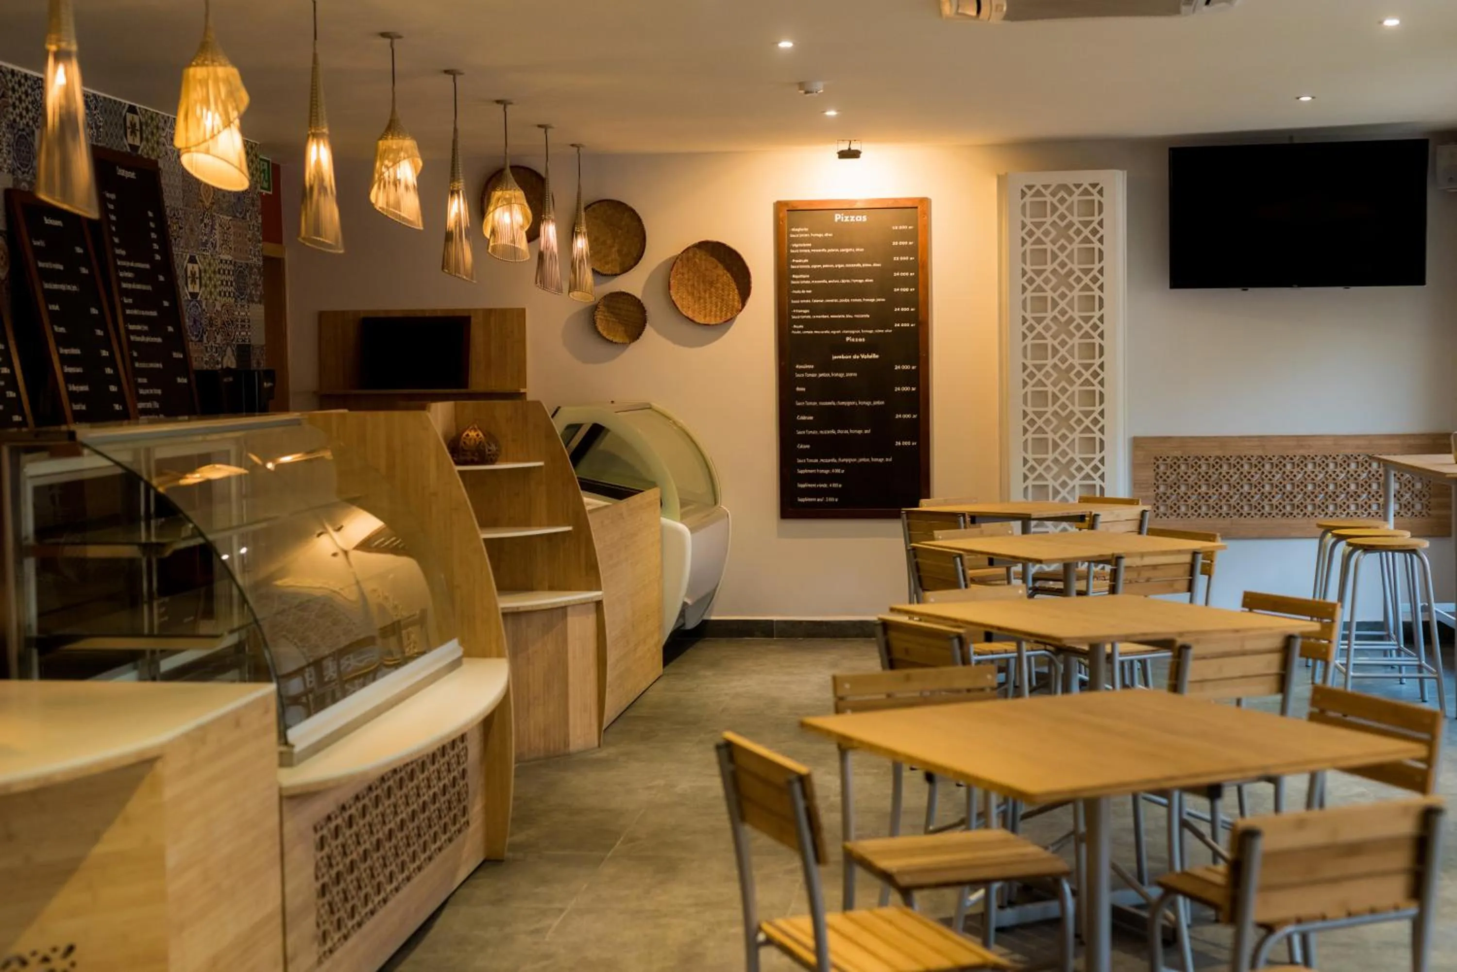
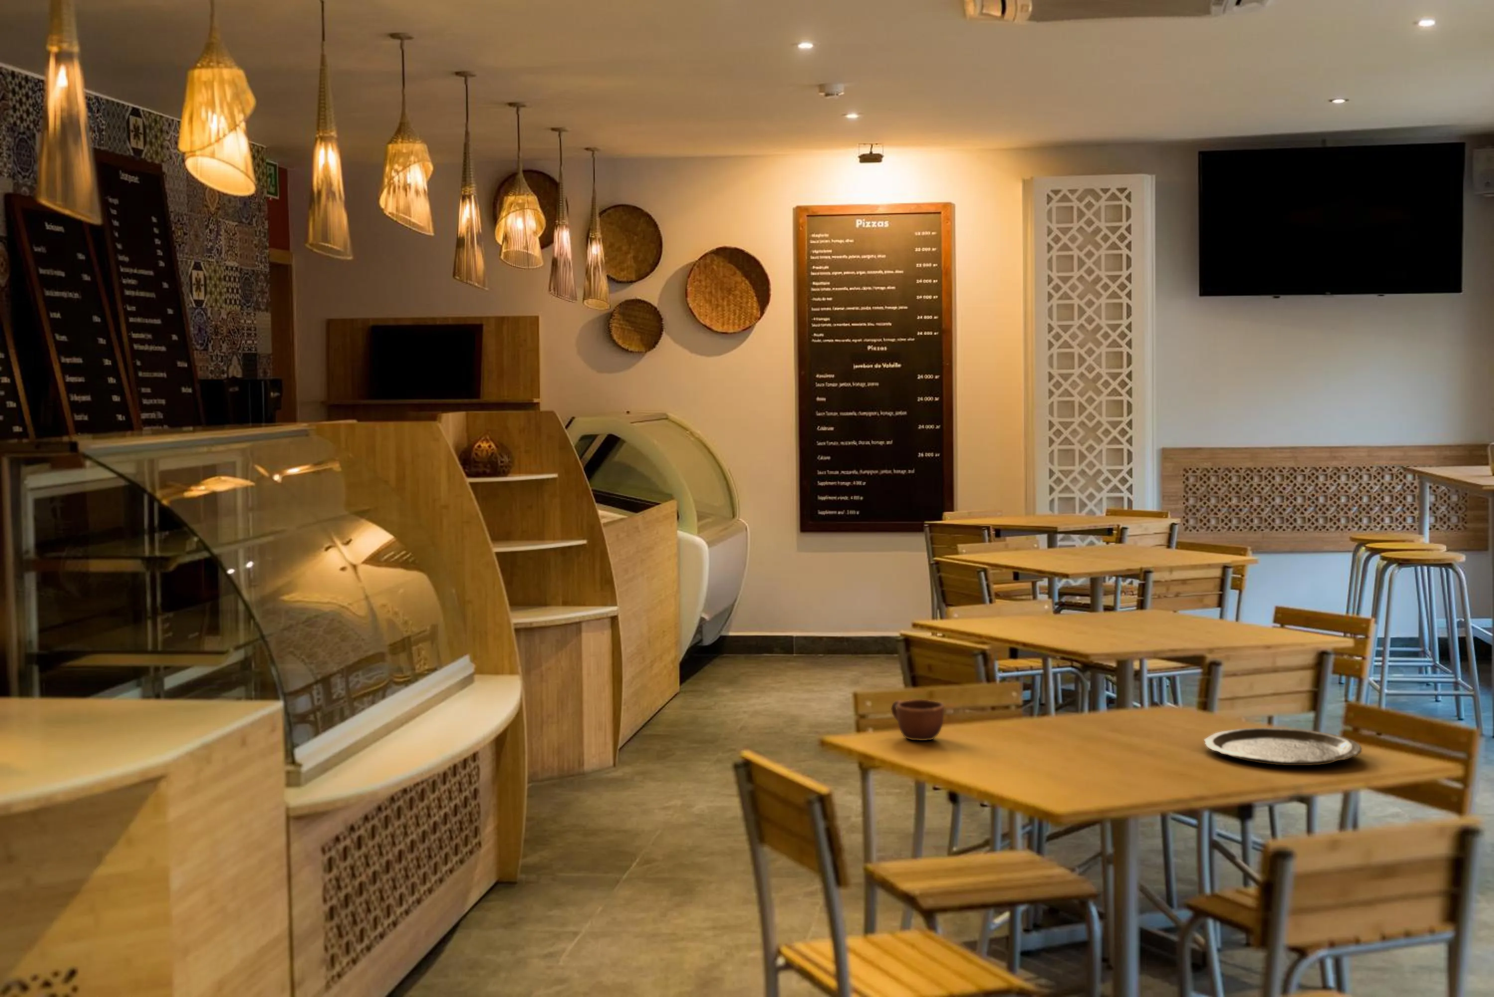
+ plate (1282, 747)
+ mug (914, 720)
